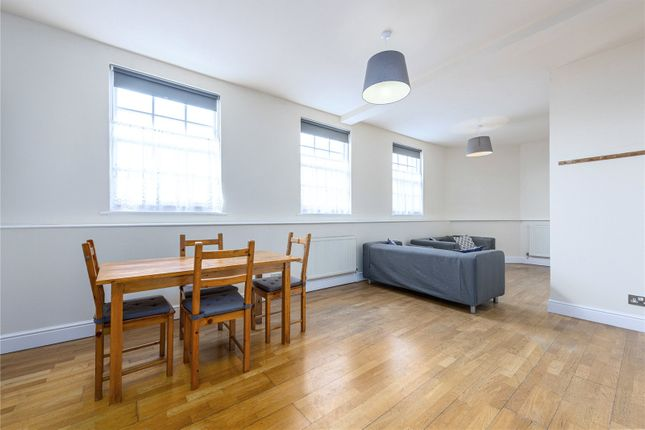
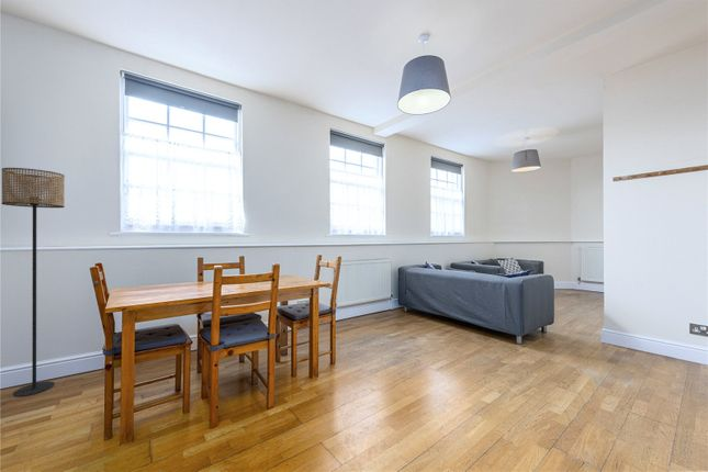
+ floor lamp (34, 280)
